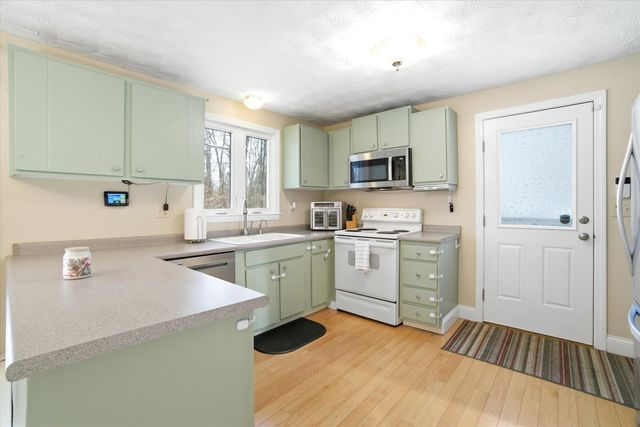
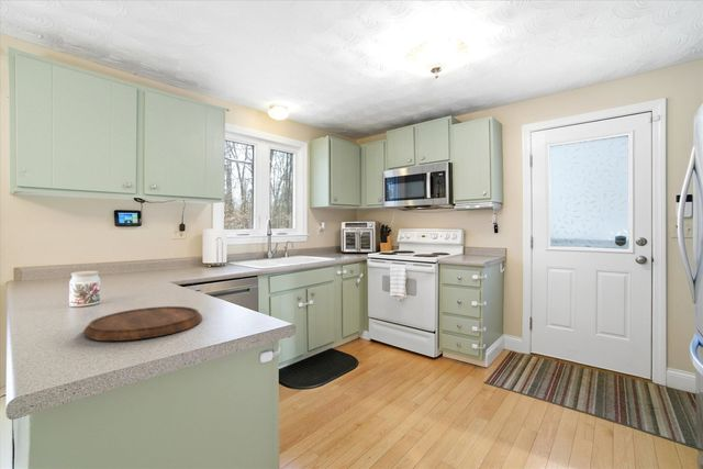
+ cutting board (147, 320)
